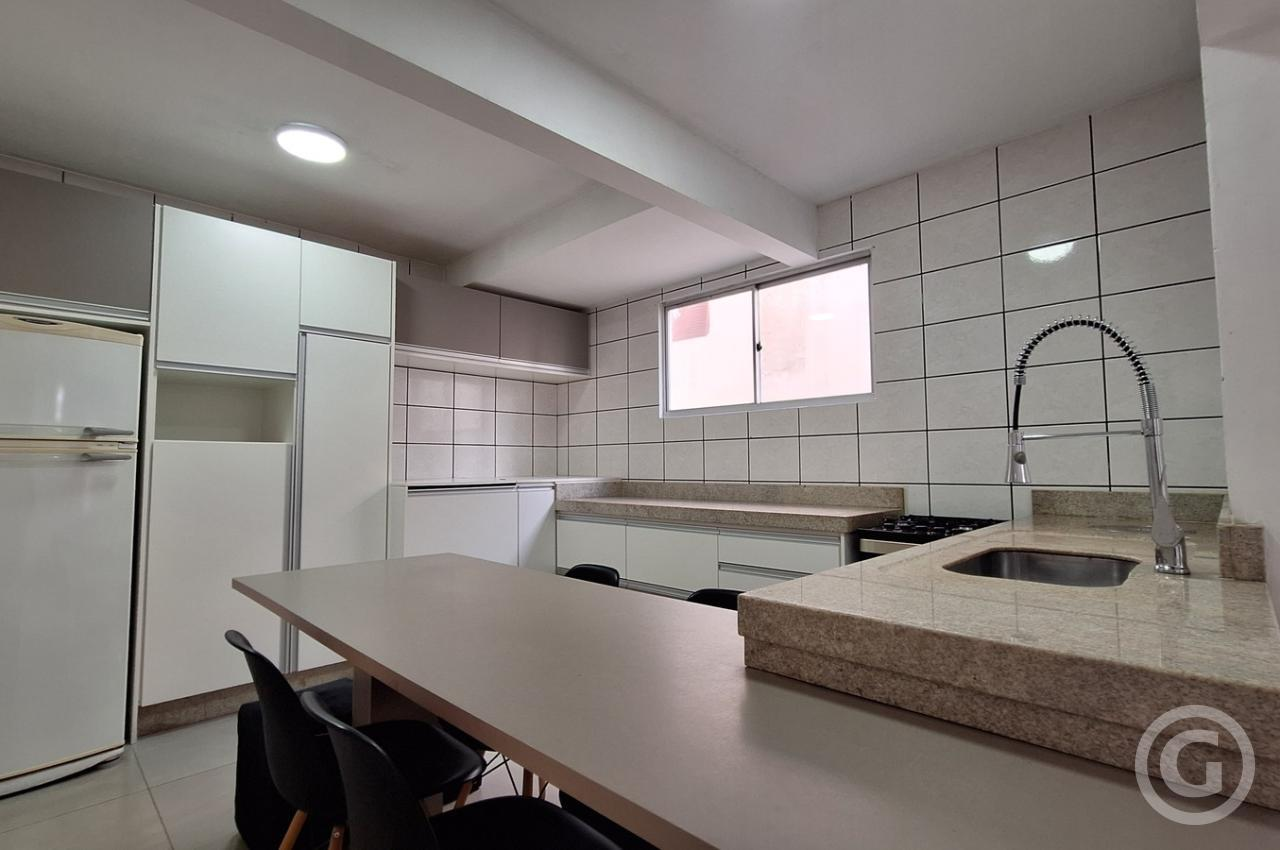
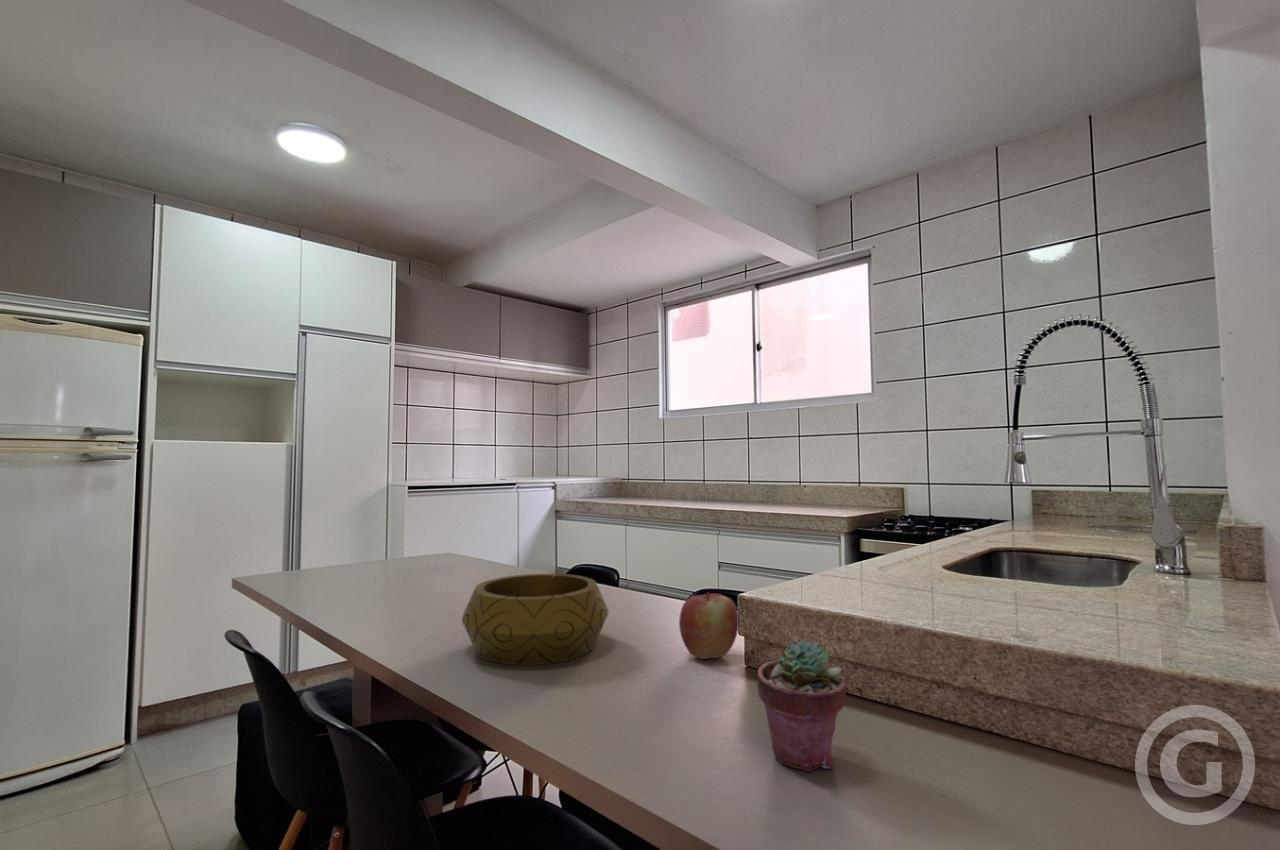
+ decorative bowl (536, 614)
+ apple (708, 623)
+ potted succulent (801, 698)
